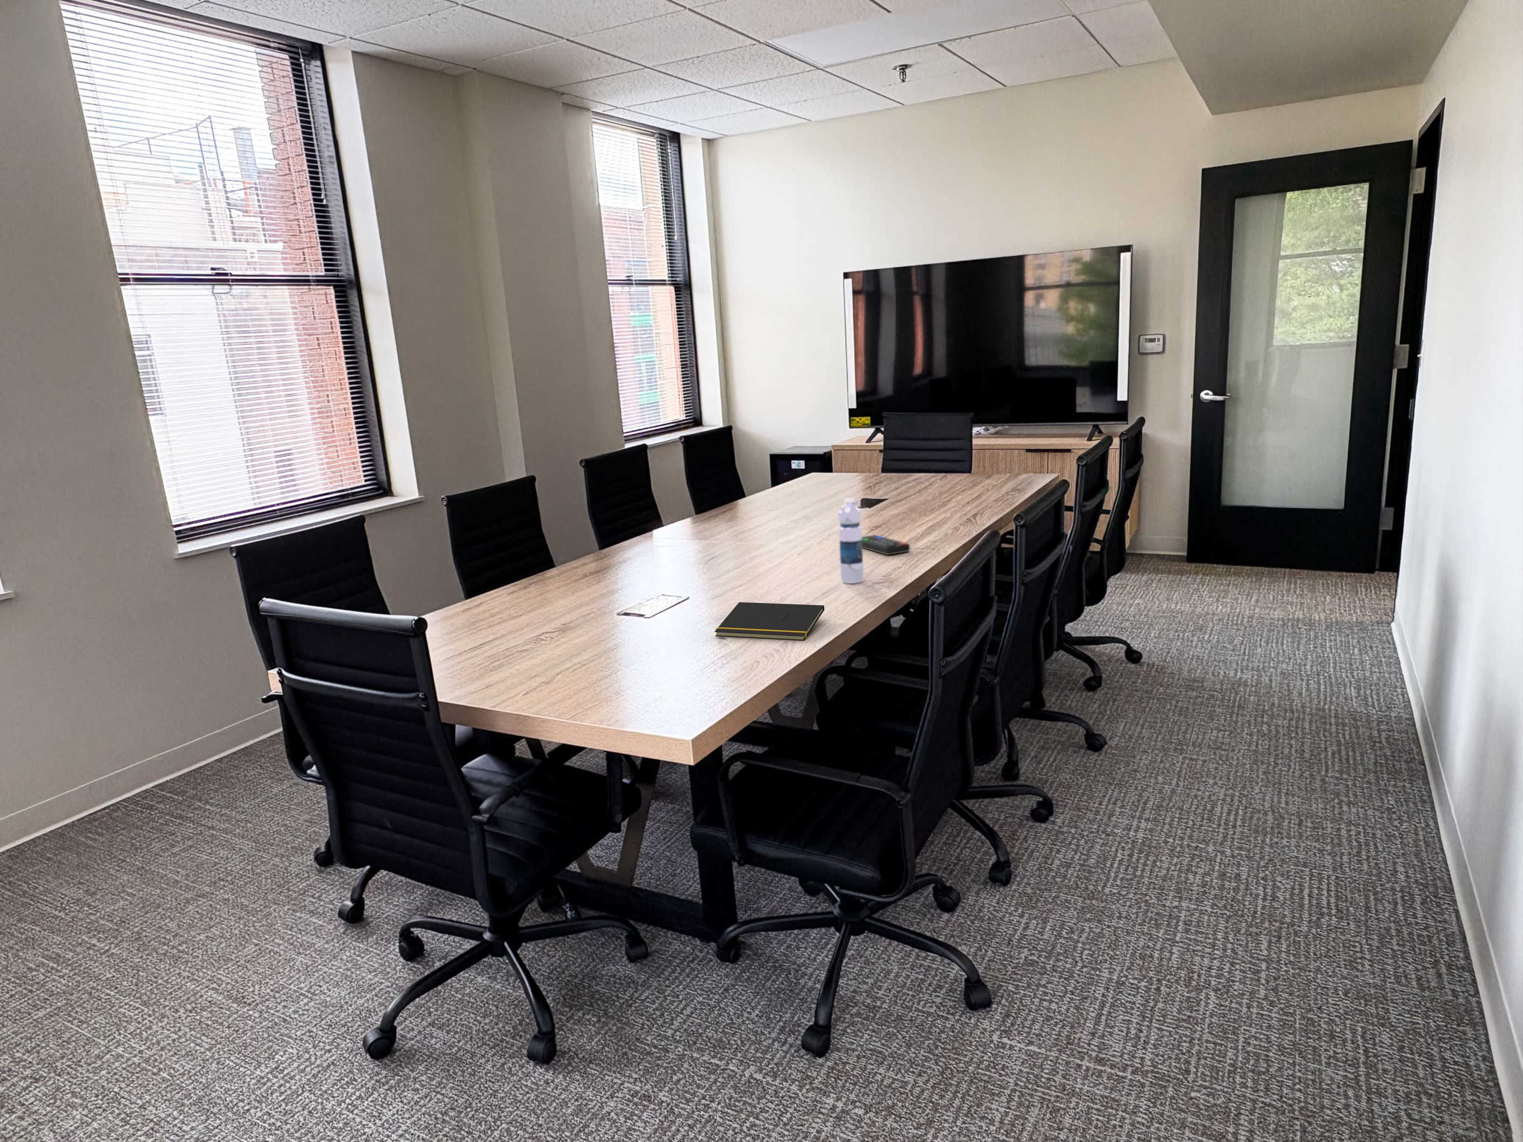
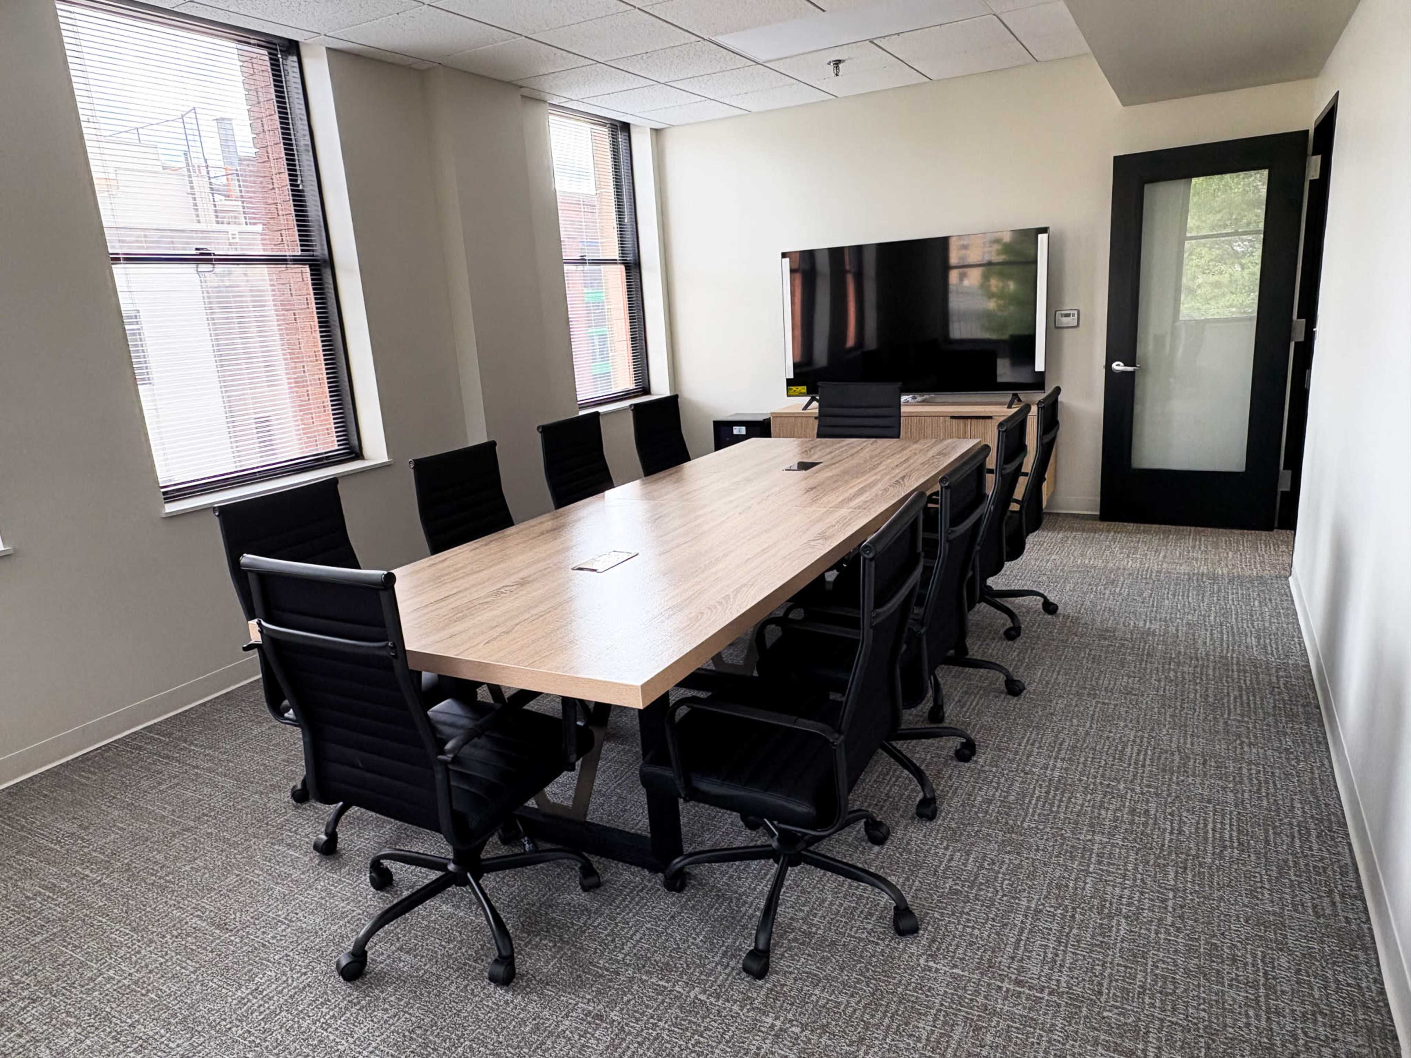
- water bottle (850, 540)
- notepad (770, 620)
- remote control (881, 543)
